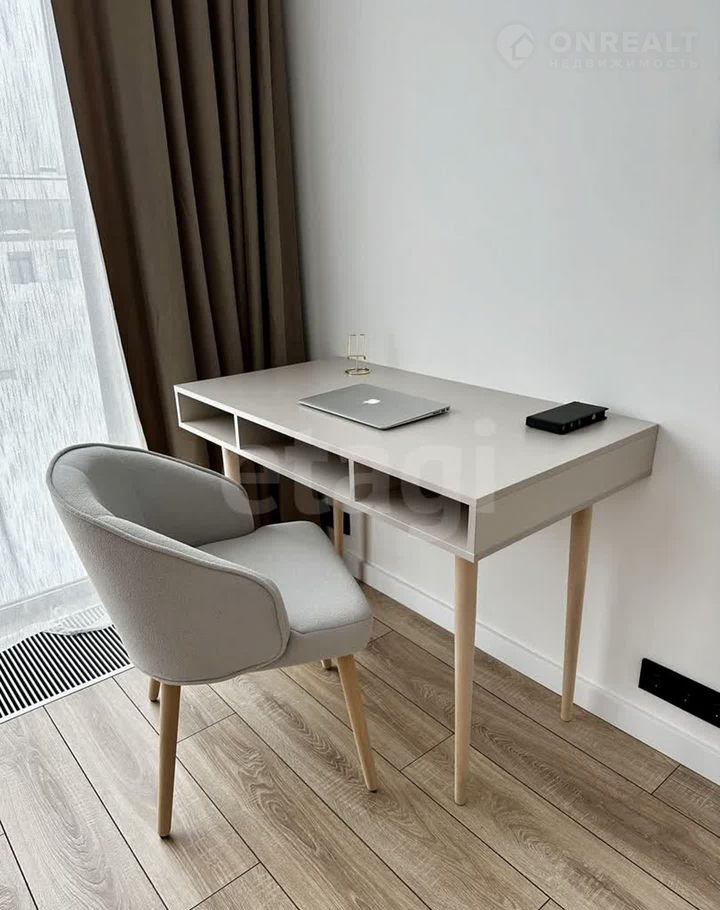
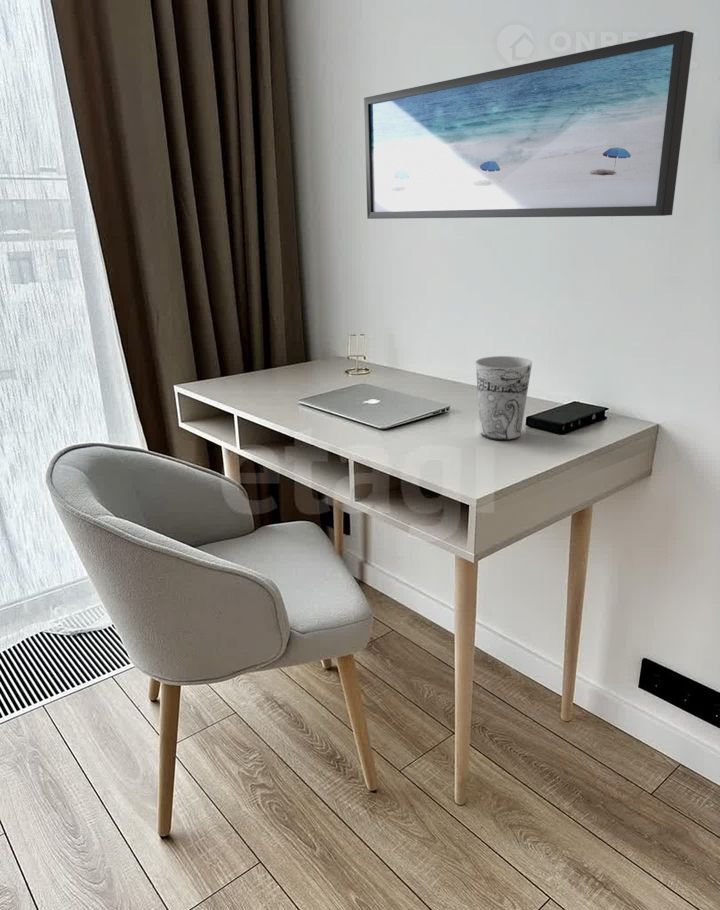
+ cup (501, 398)
+ wall art (493, 147)
